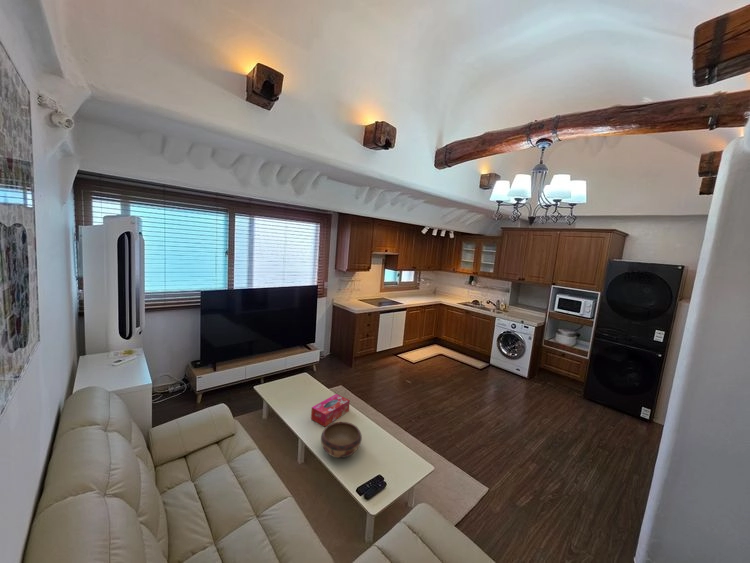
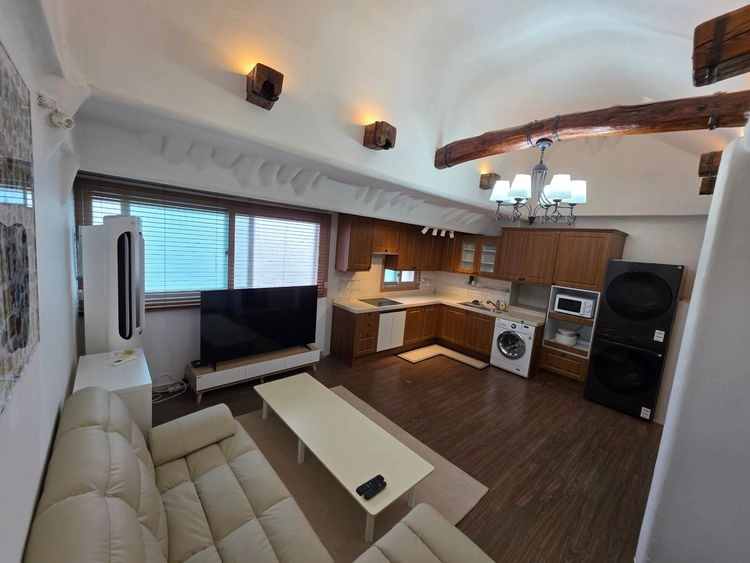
- decorative bowl (341, 441)
- tissue box (330, 409)
